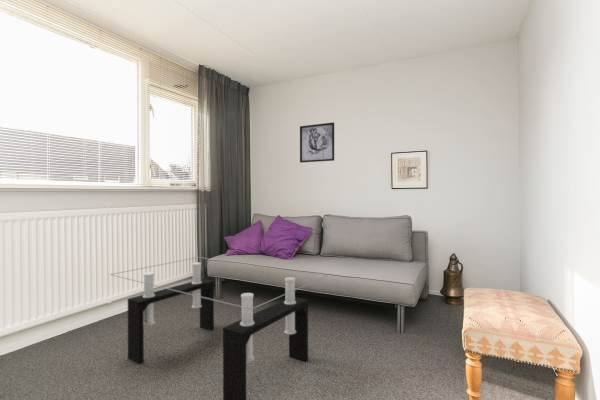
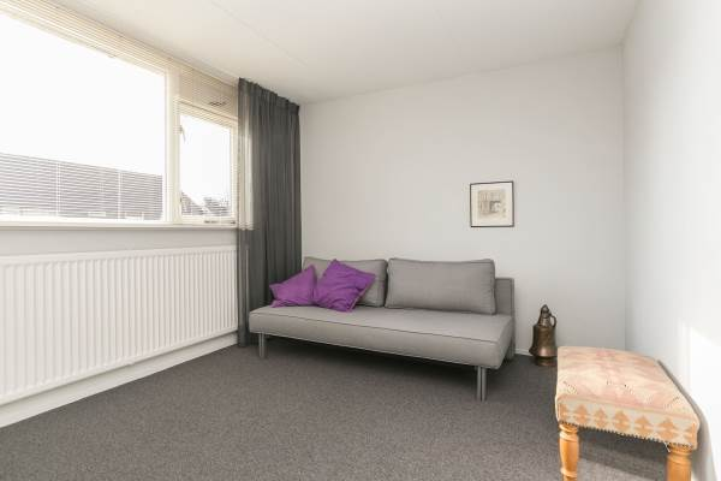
- wall art (316, 143)
- coffee table (213, 316)
